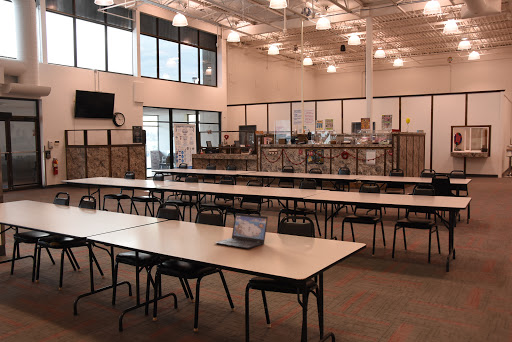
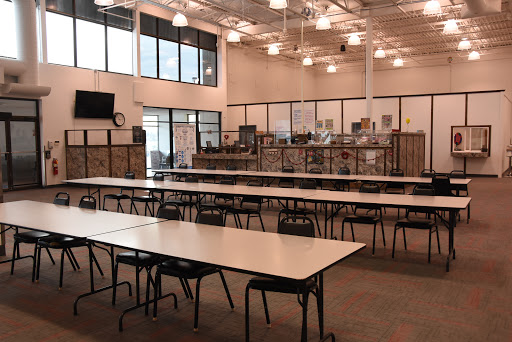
- laptop (241, 230)
